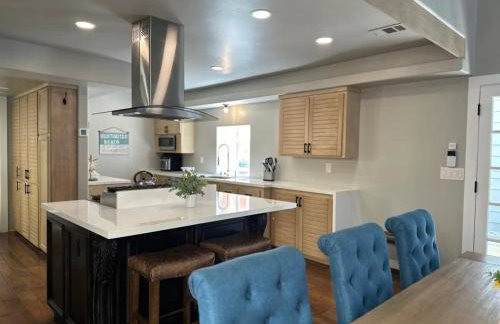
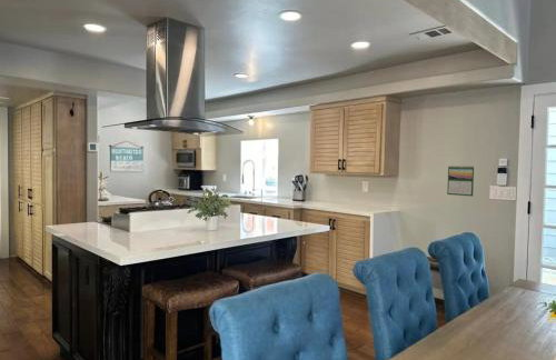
+ calendar (460, 180)
